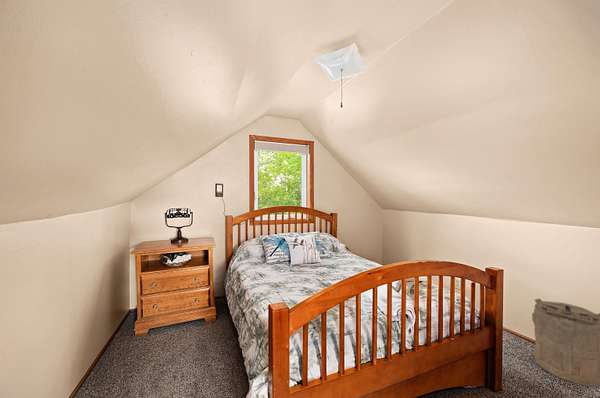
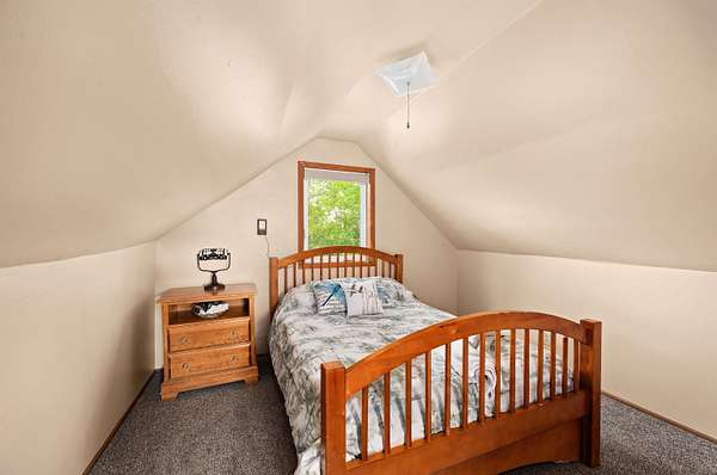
- laundry hamper (564, 335)
